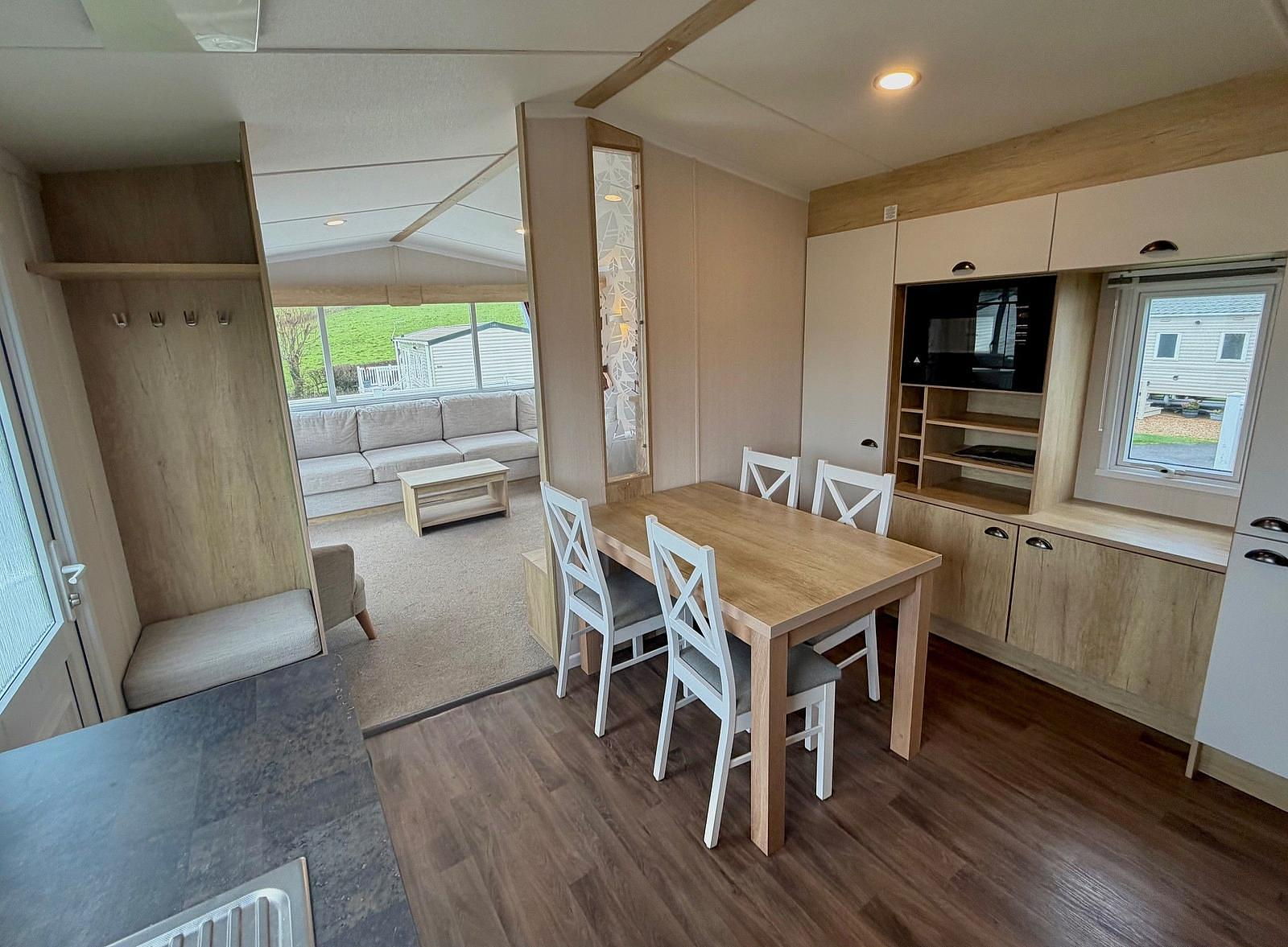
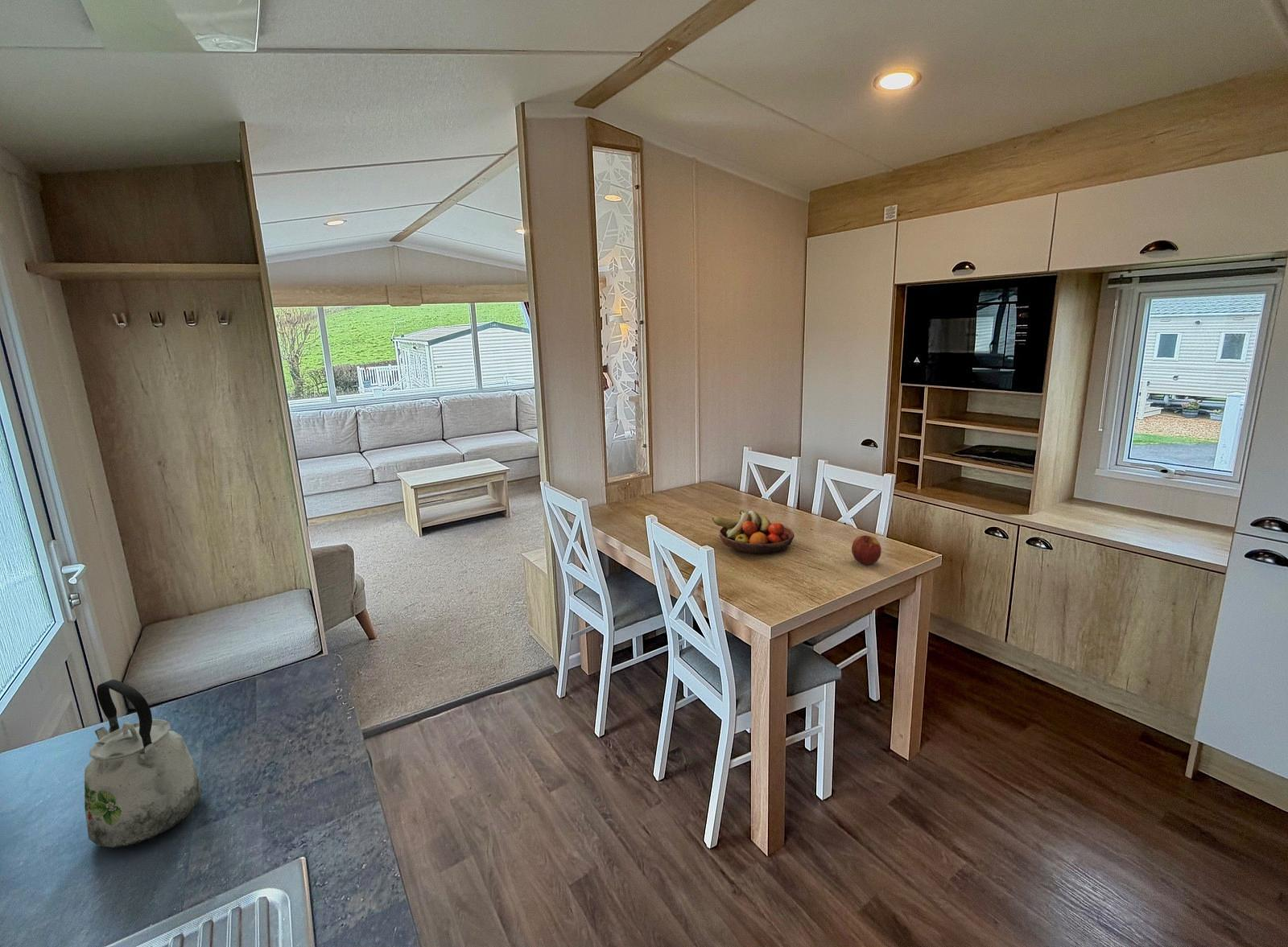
+ apple (866, 549)
+ fruit bowl (755, 529)
+ kettle (126, 750)
